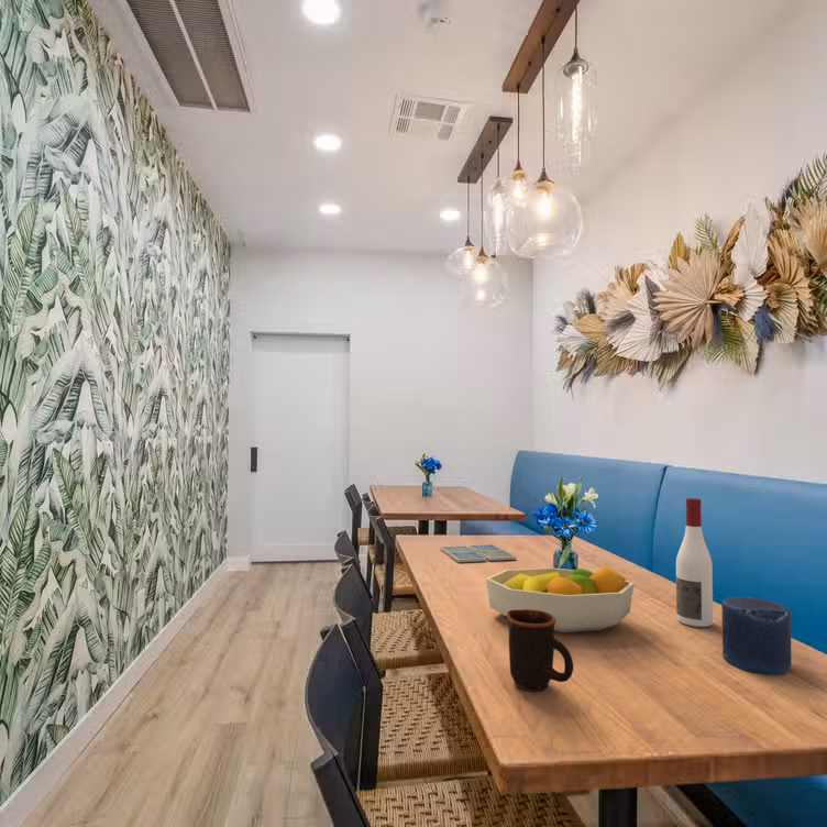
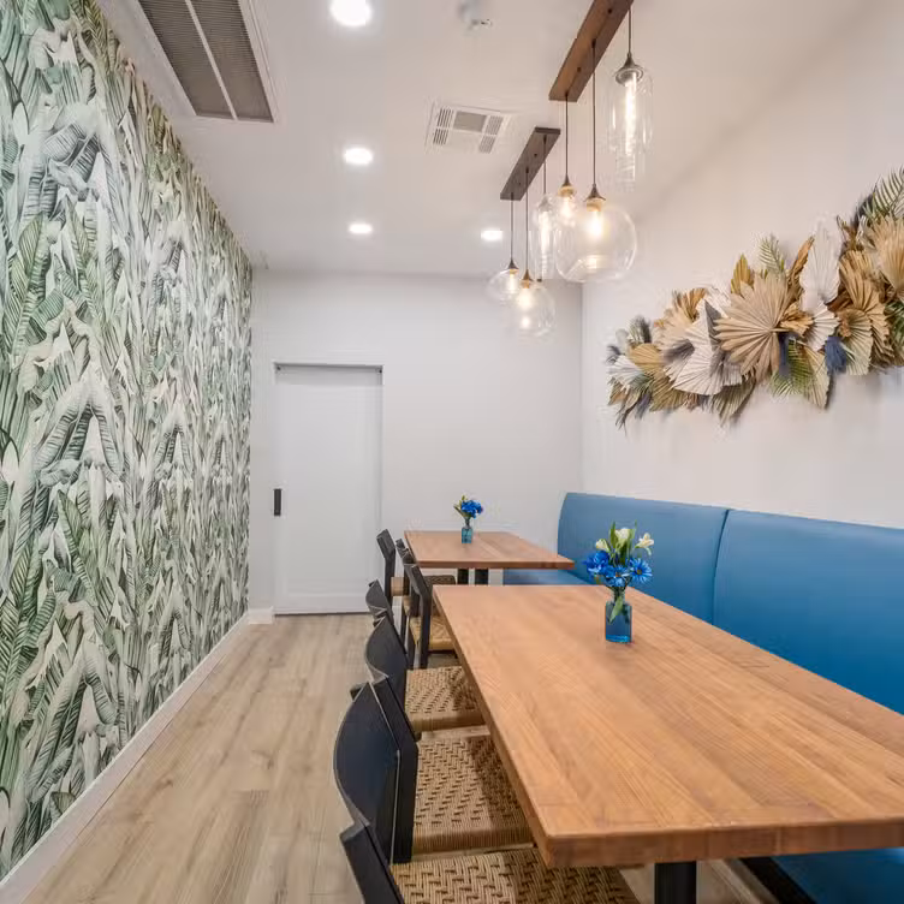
- alcohol (693, 560)
- candle (756, 633)
- fruit bowl (559, 591)
- mug (539, 652)
- drink coaster (476, 552)
